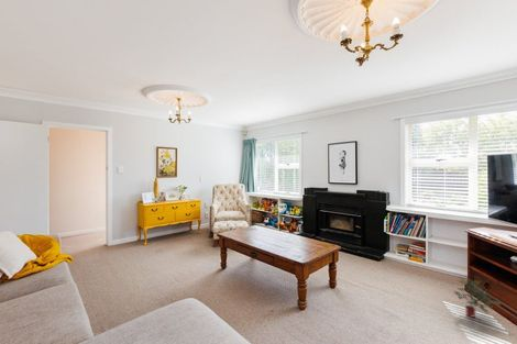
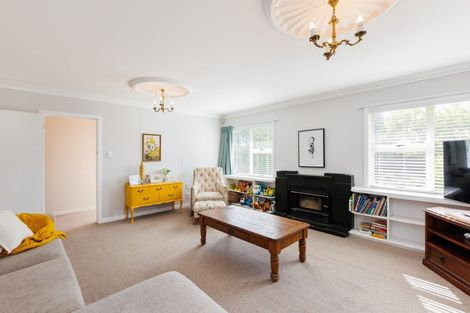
- potted plant (477, 299)
